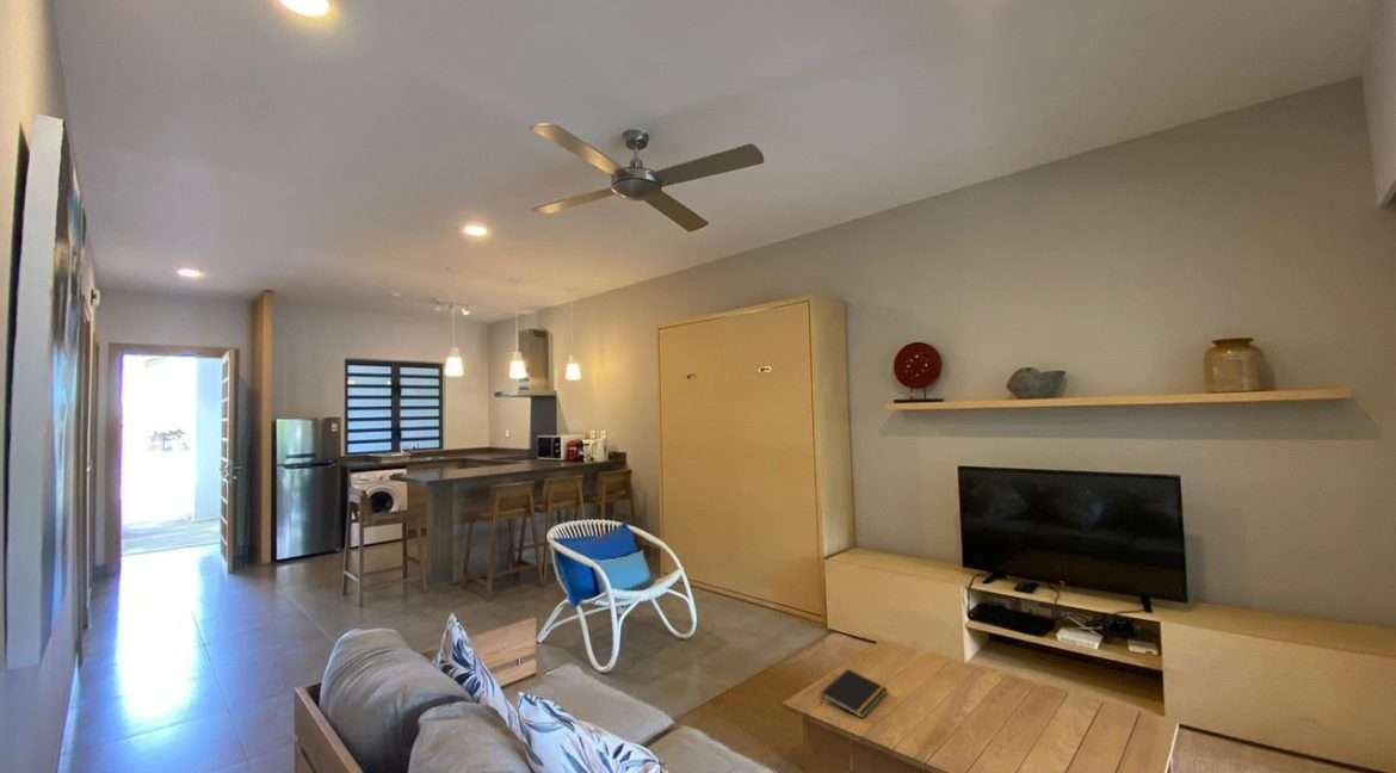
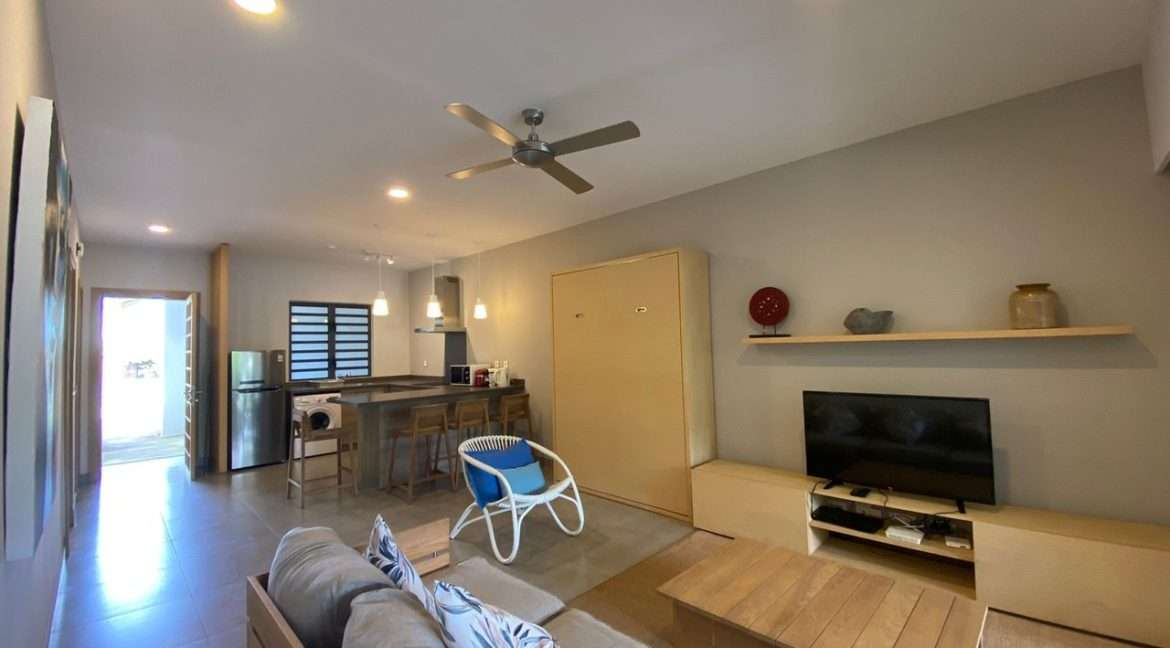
- notepad (854, 692)
